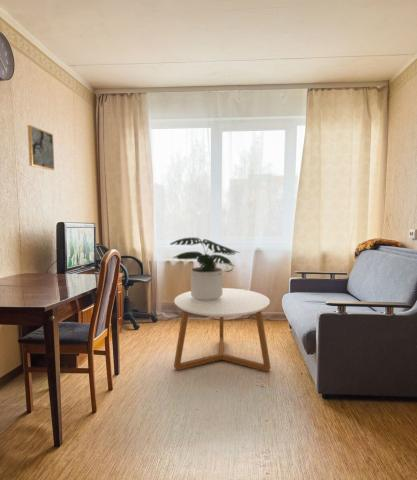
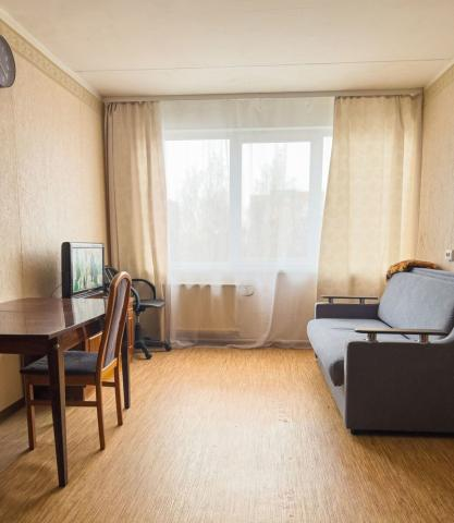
- potted plant (208, 267)
- wall art (41, 149)
- coffee table (222, 329)
